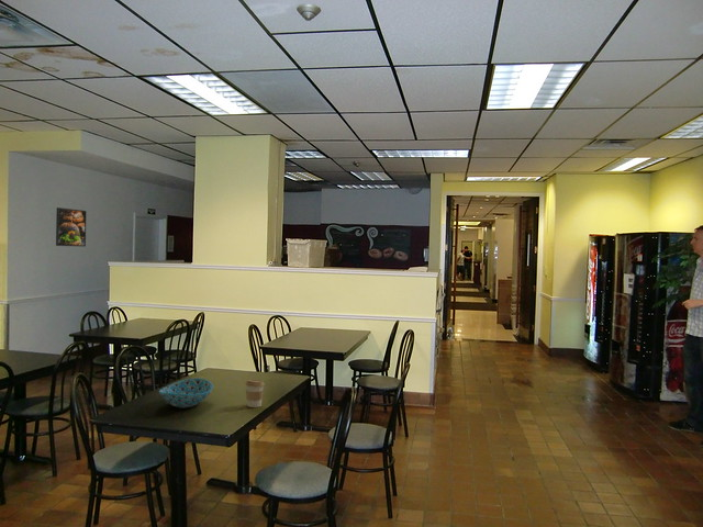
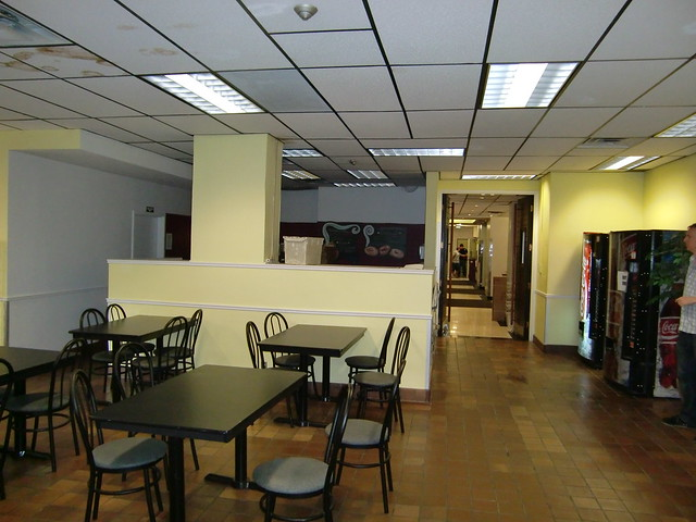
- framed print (71, 227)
- bowl (186, 394)
- coffee cup (254, 392)
